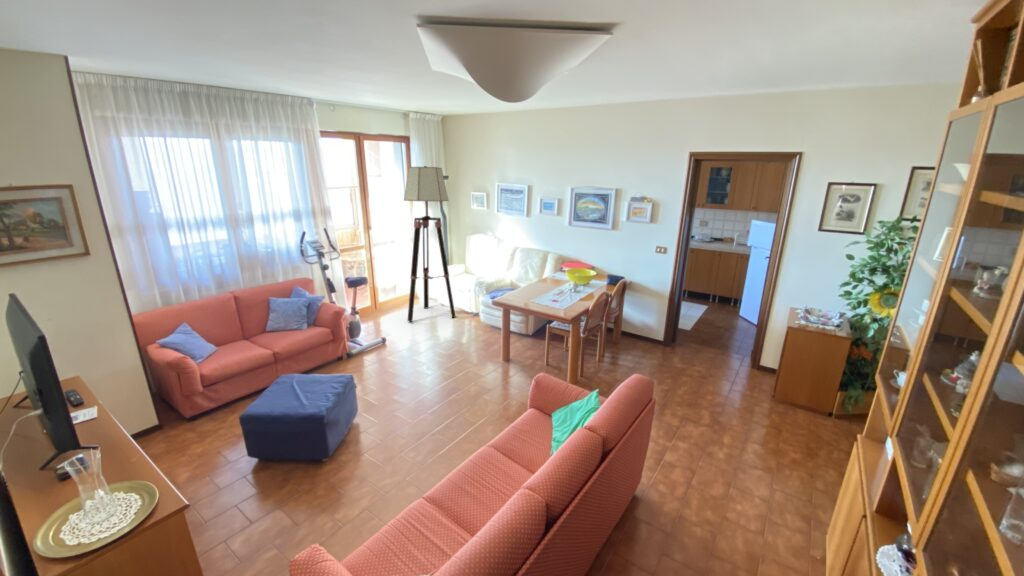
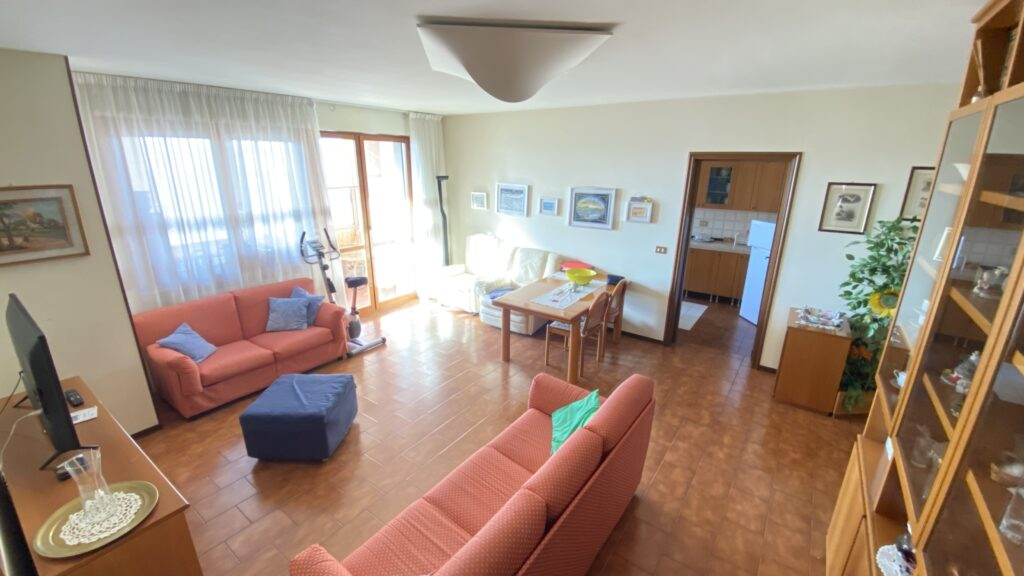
- floor lamp (424, 244)
